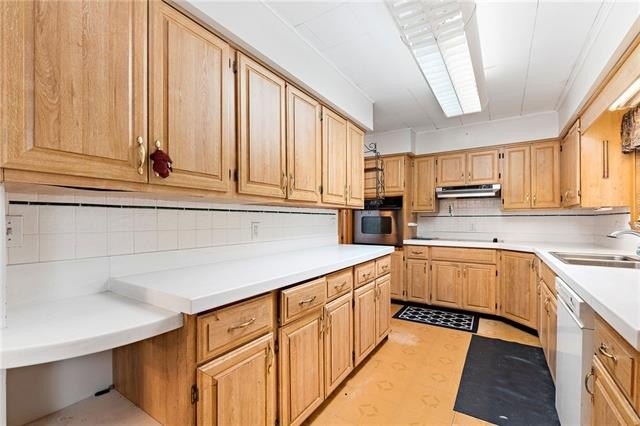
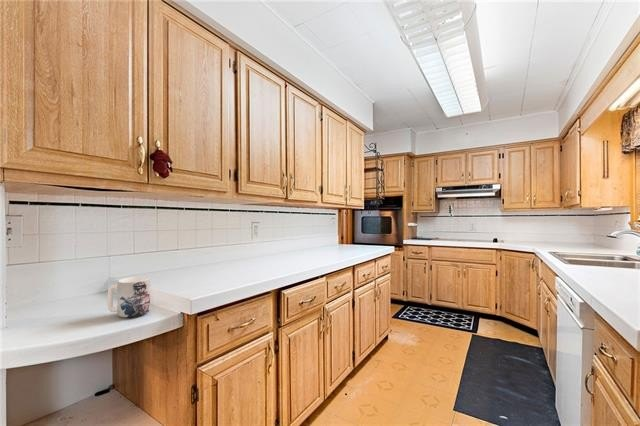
+ mug (130, 297)
